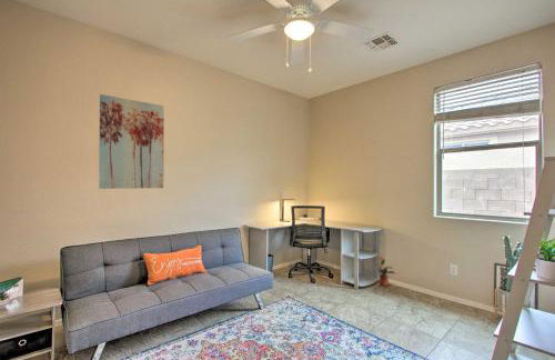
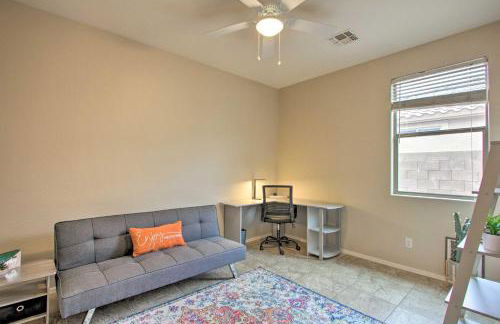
- potted plant (383, 271)
- wall art (133, 143)
